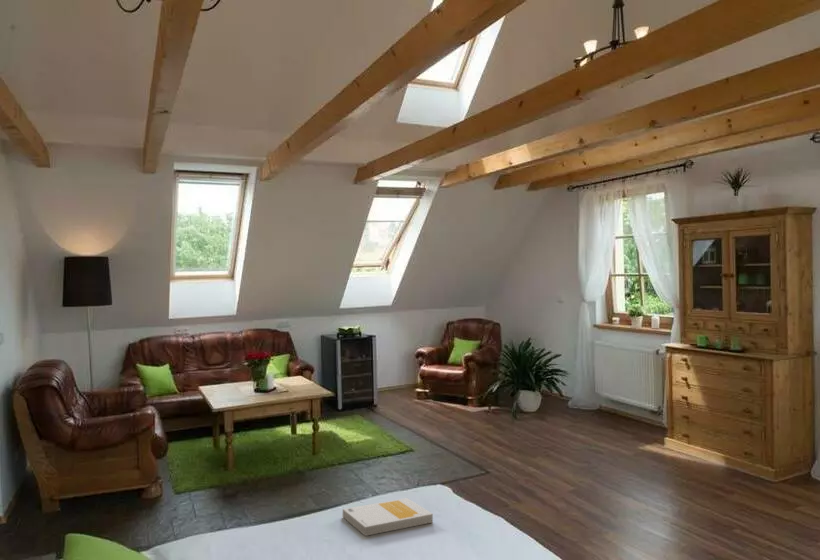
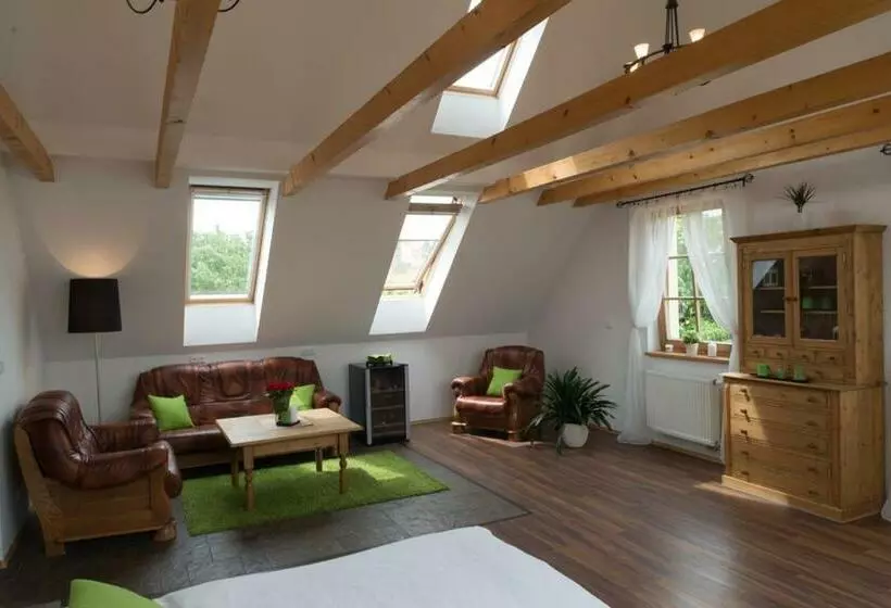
- book (387, 515)
